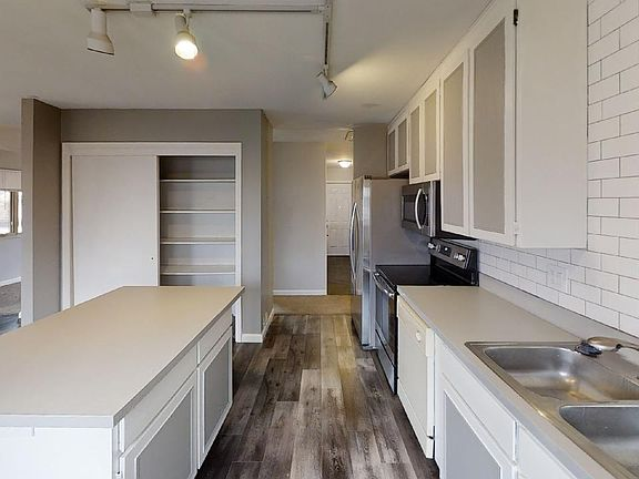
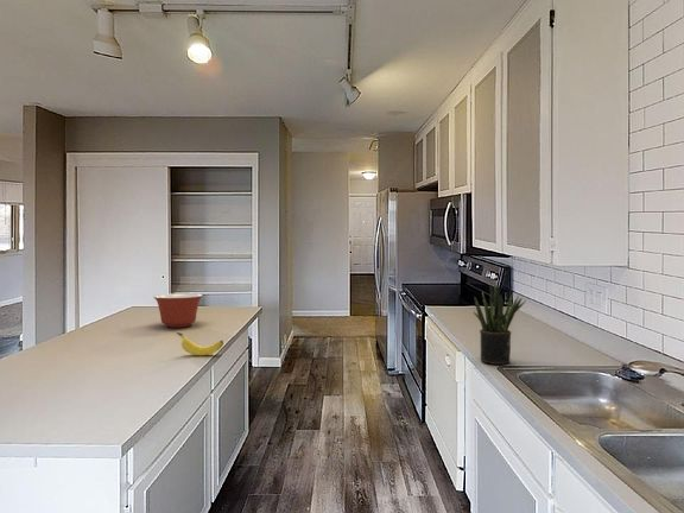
+ potted plant (499, 322)
+ mixing bowl (178, 310)
+ banana (198, 346)
